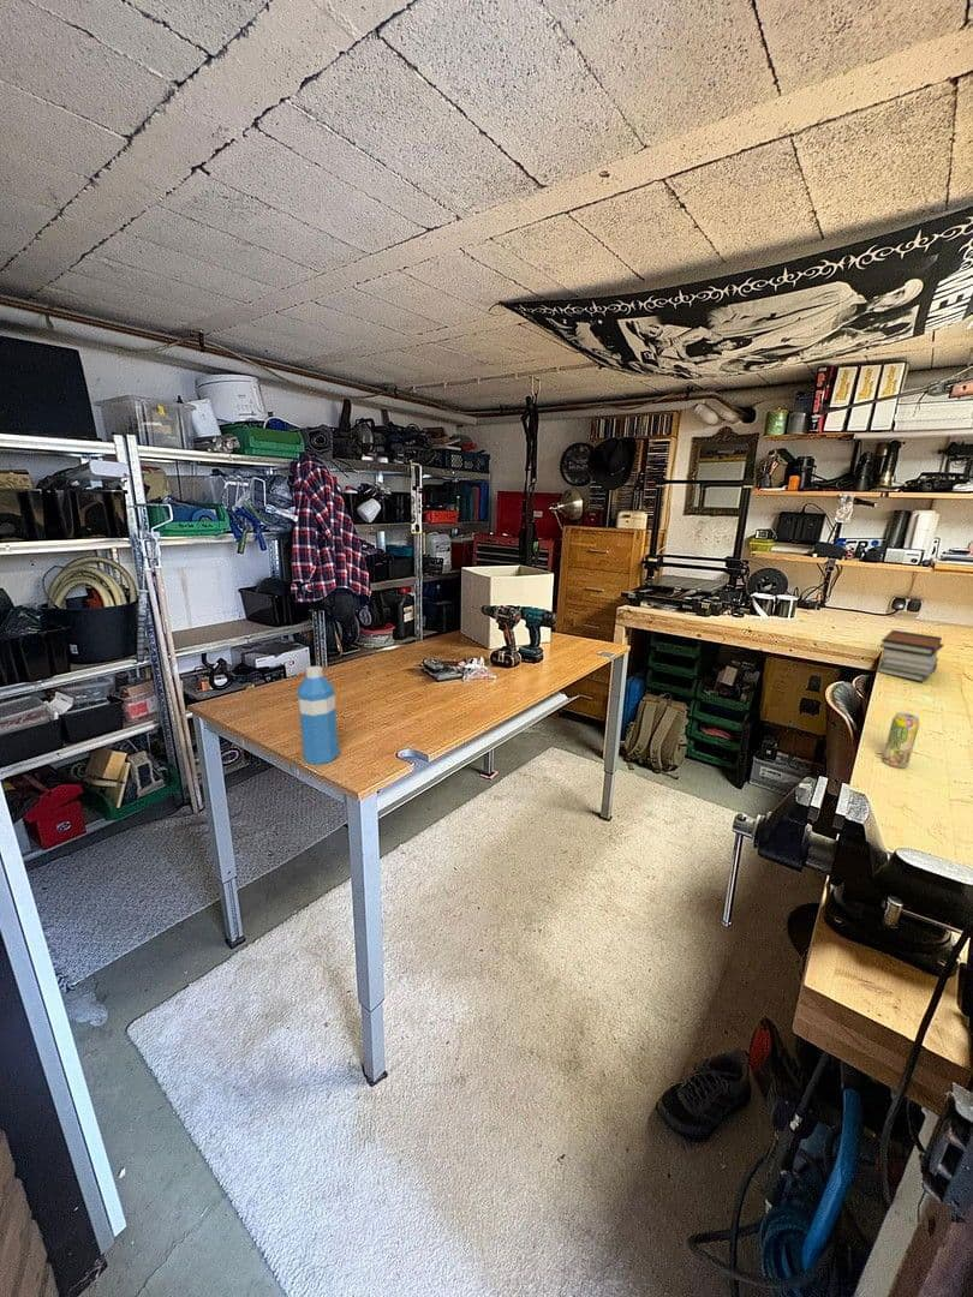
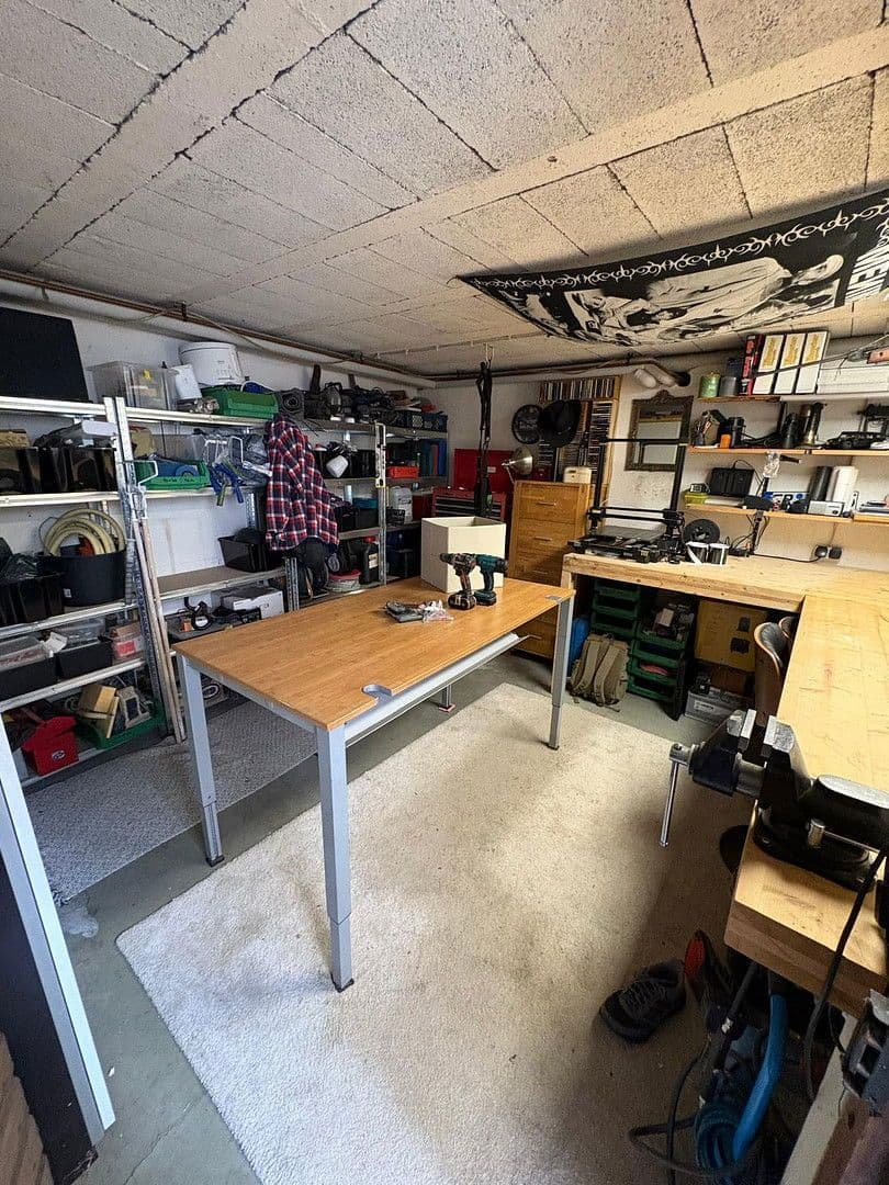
- book stack (908, 655)
- water bottle (317, 713)
- beverage can (901, 739)
